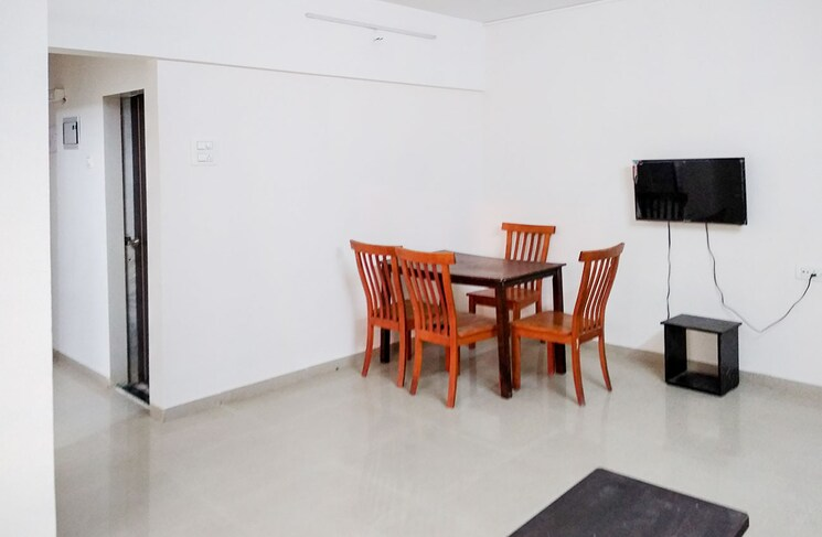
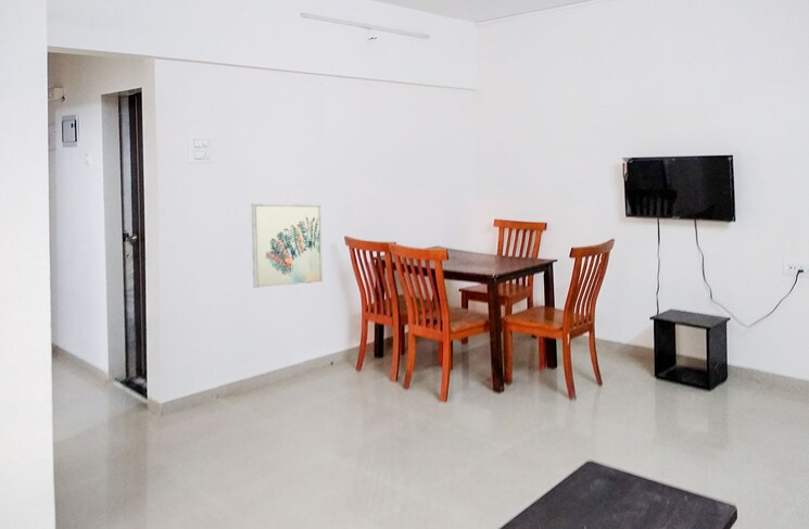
+ wall art (288, 244)
